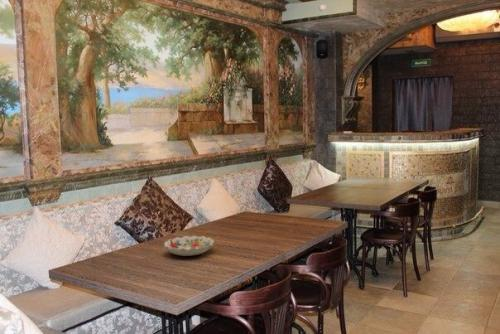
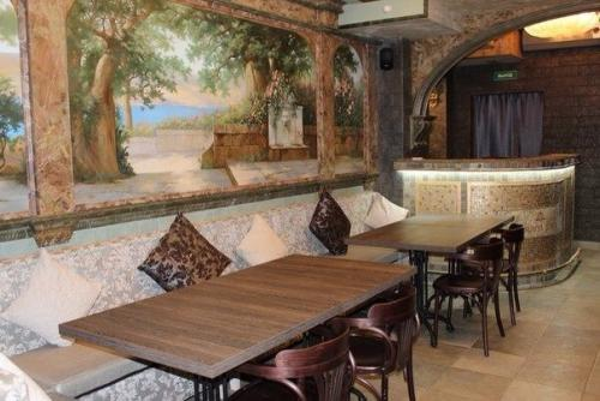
- decorative bowl (189, 247)
